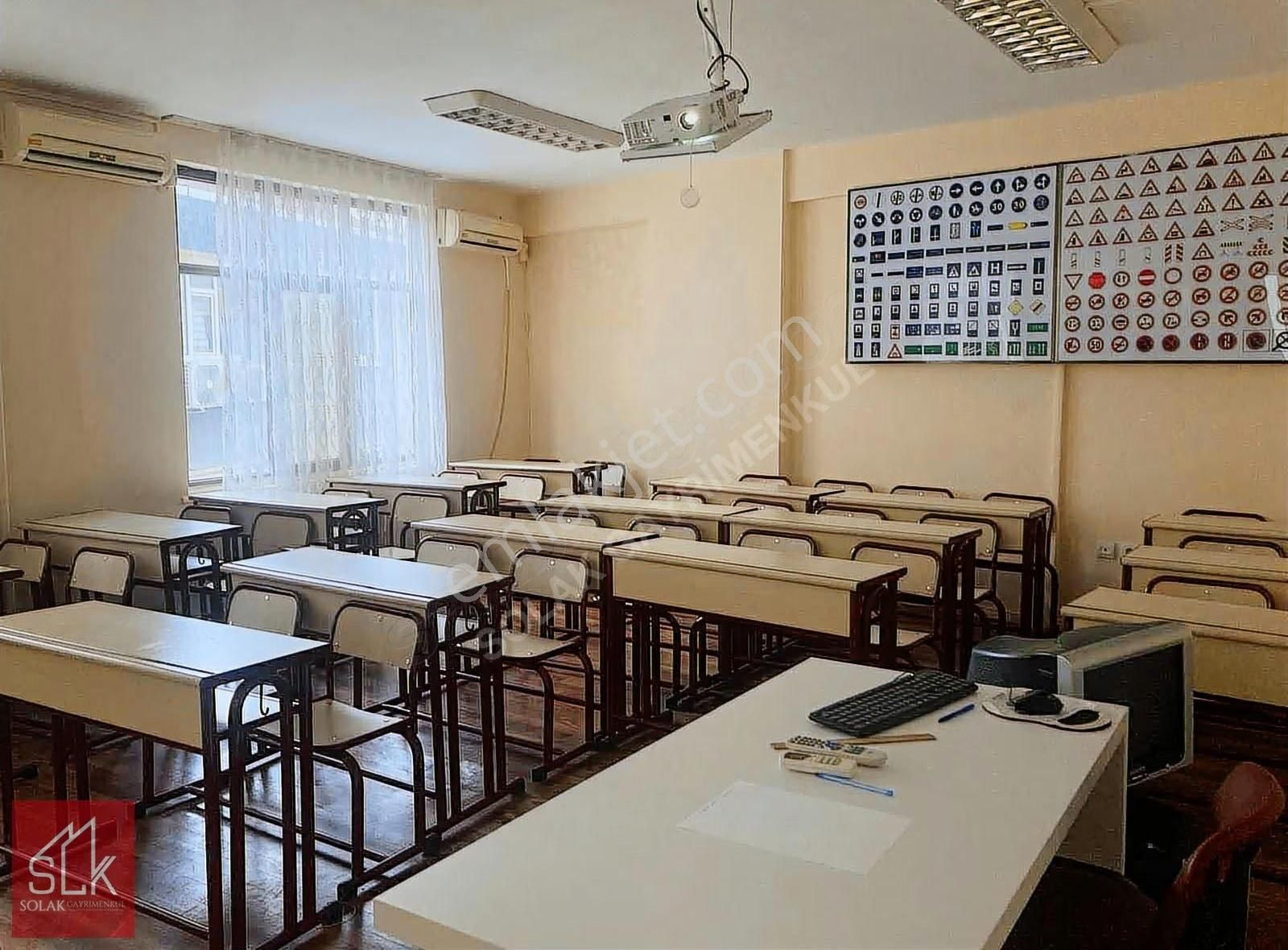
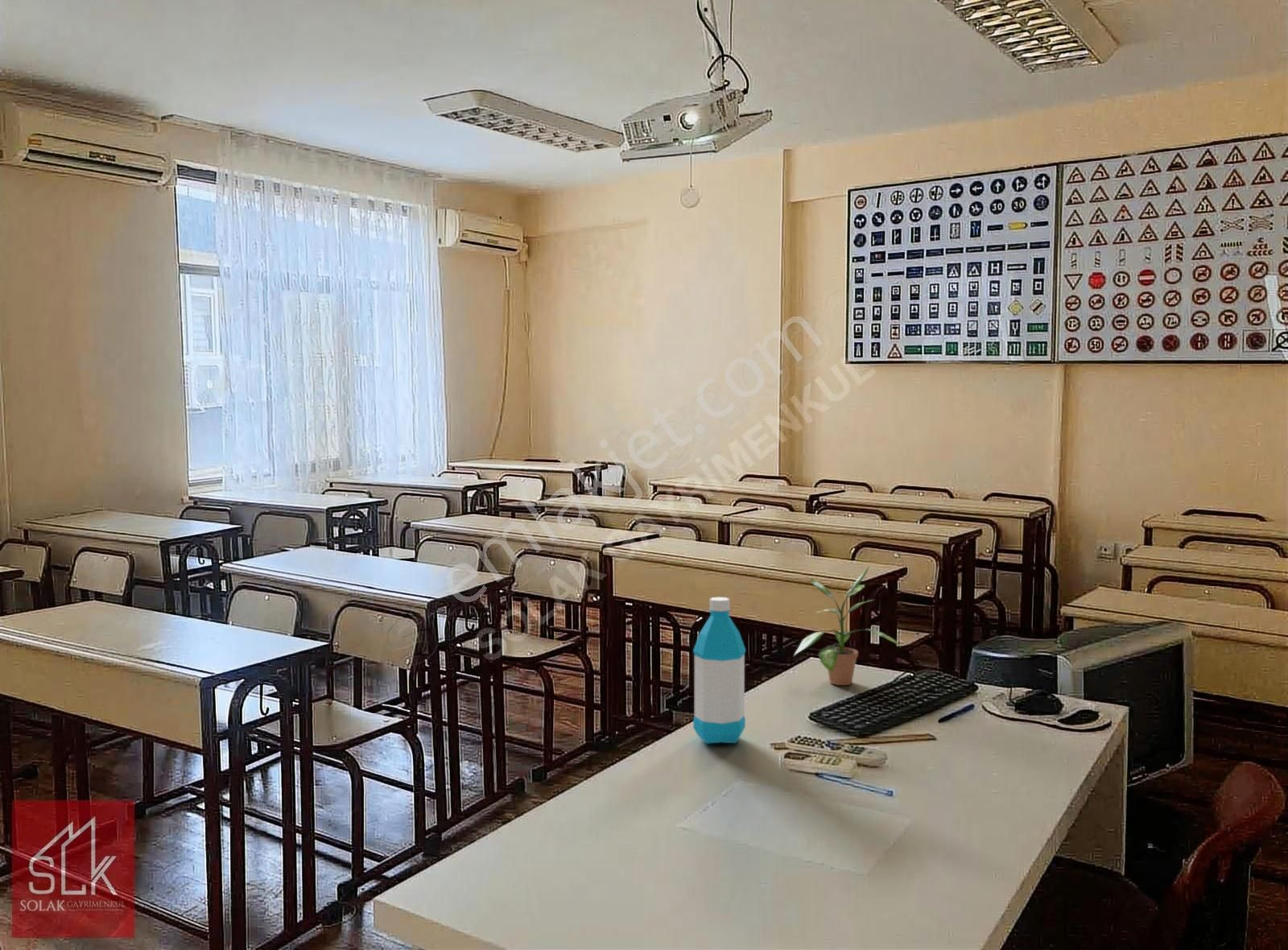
+ water bottle (719, 669)
+ potted plant (843, 625)
